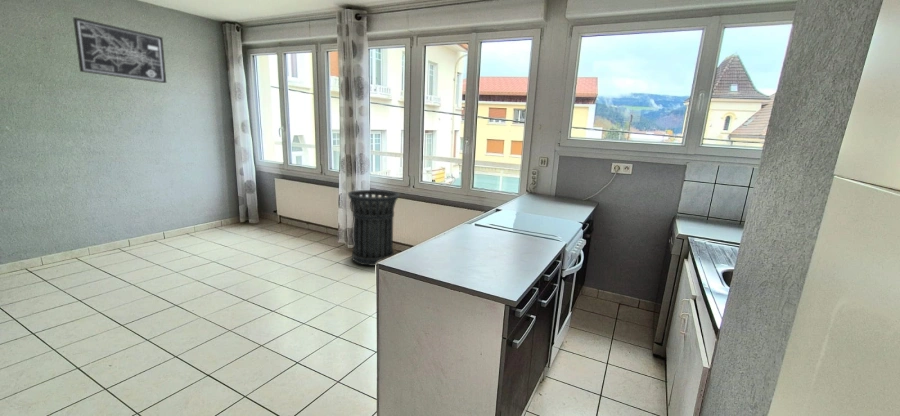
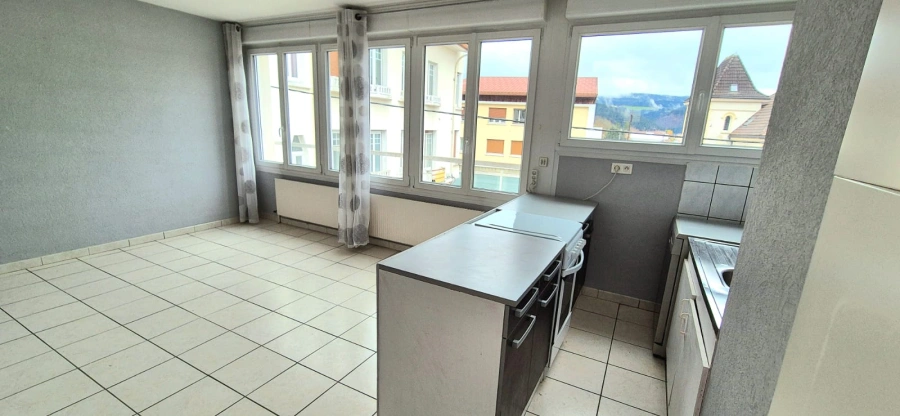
- trash can (373, 227)
- wall art (123, 53)
